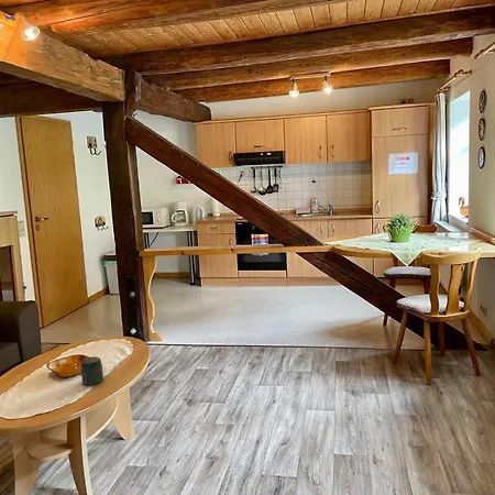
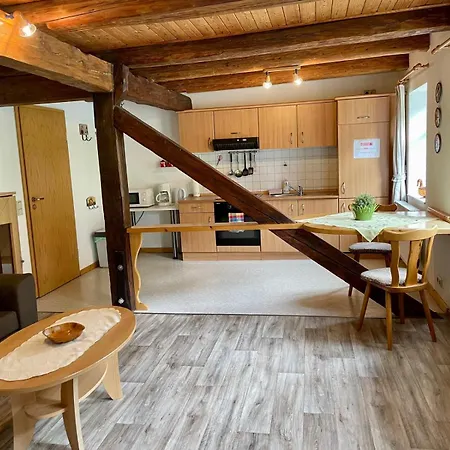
- jar (91, 370)
